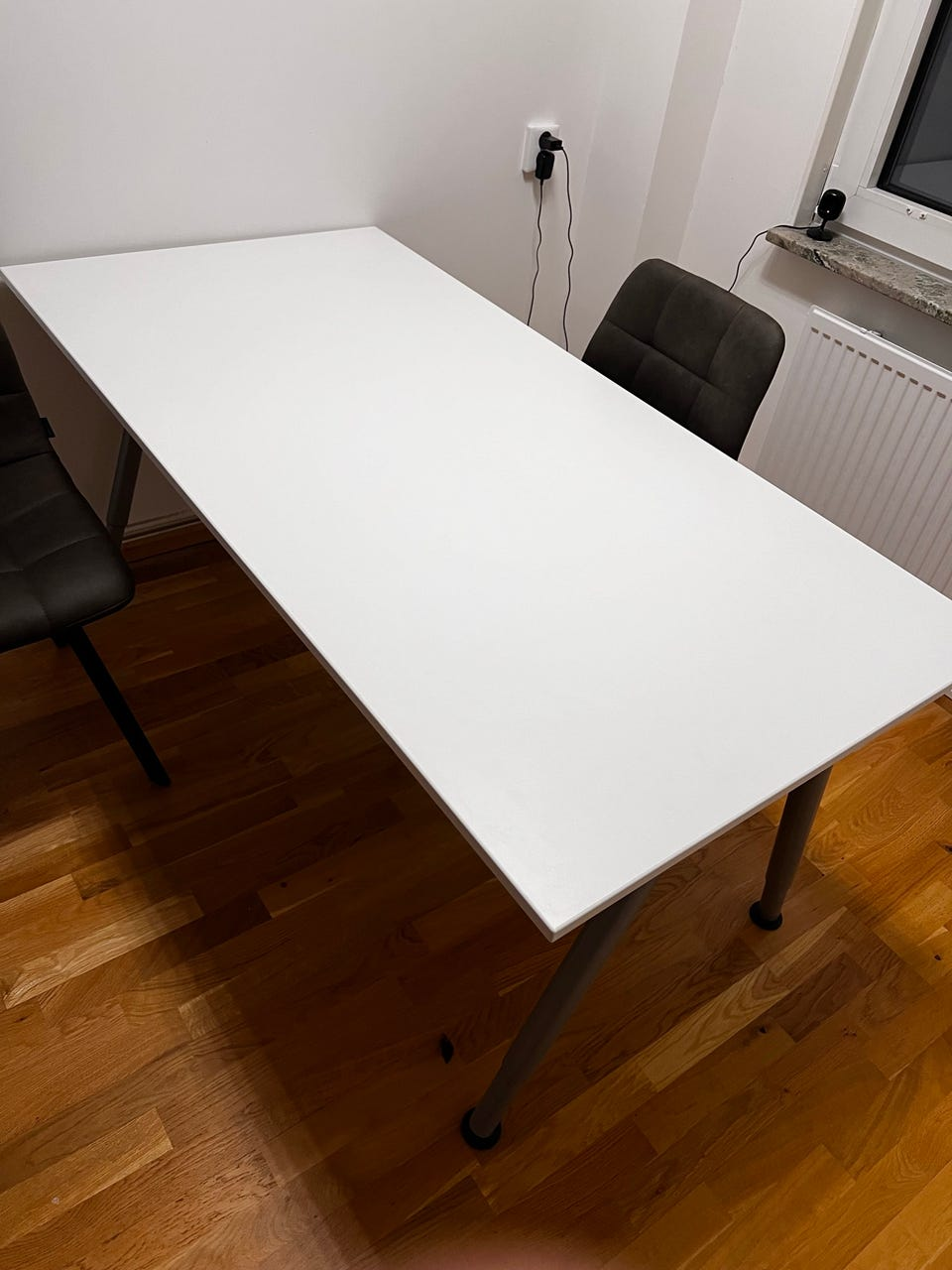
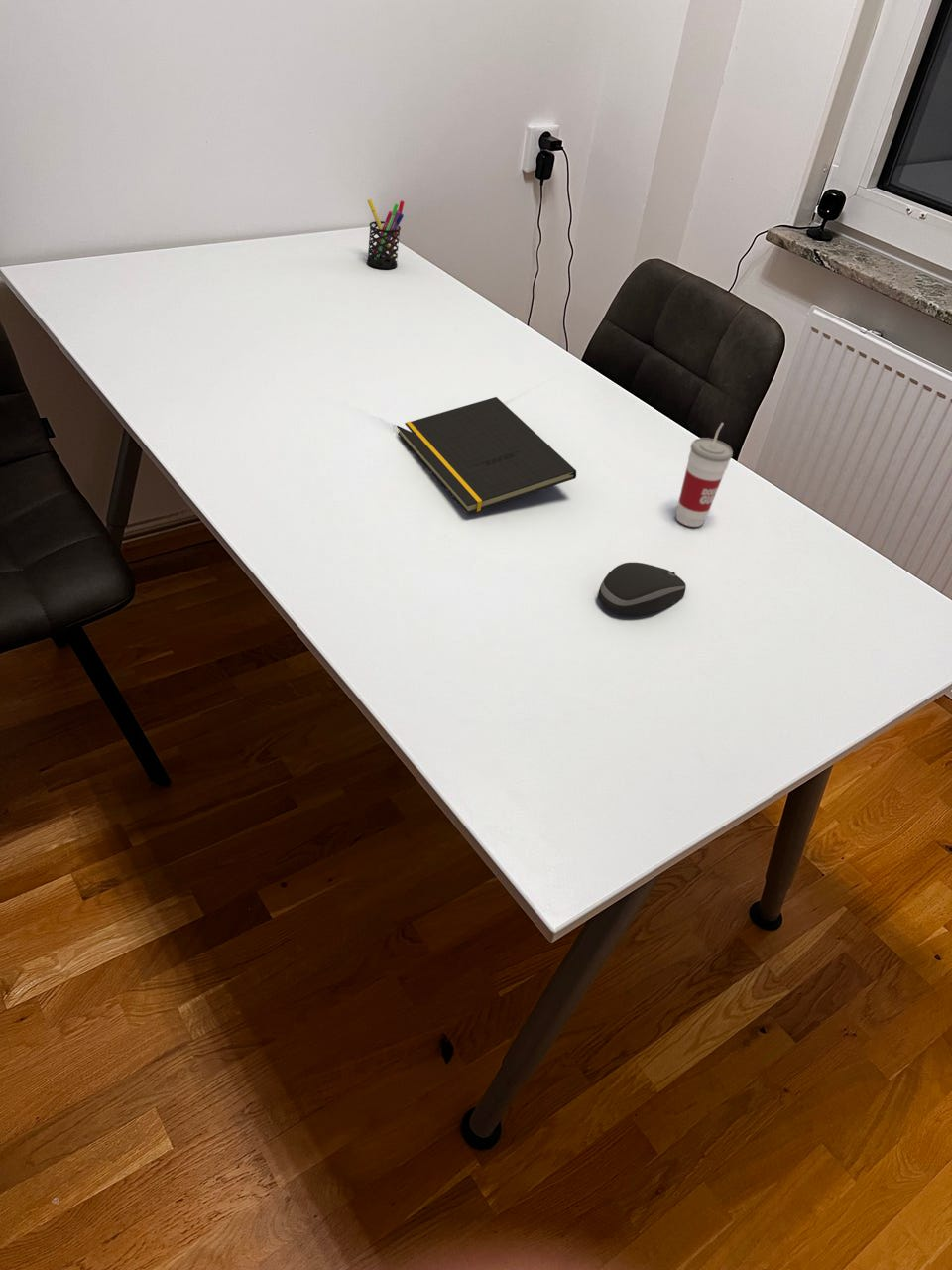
+ pen holder (388, 230)
+ cup (704, 471)
+ notepad (483, 450)
+ computer mouse (645, 582)
